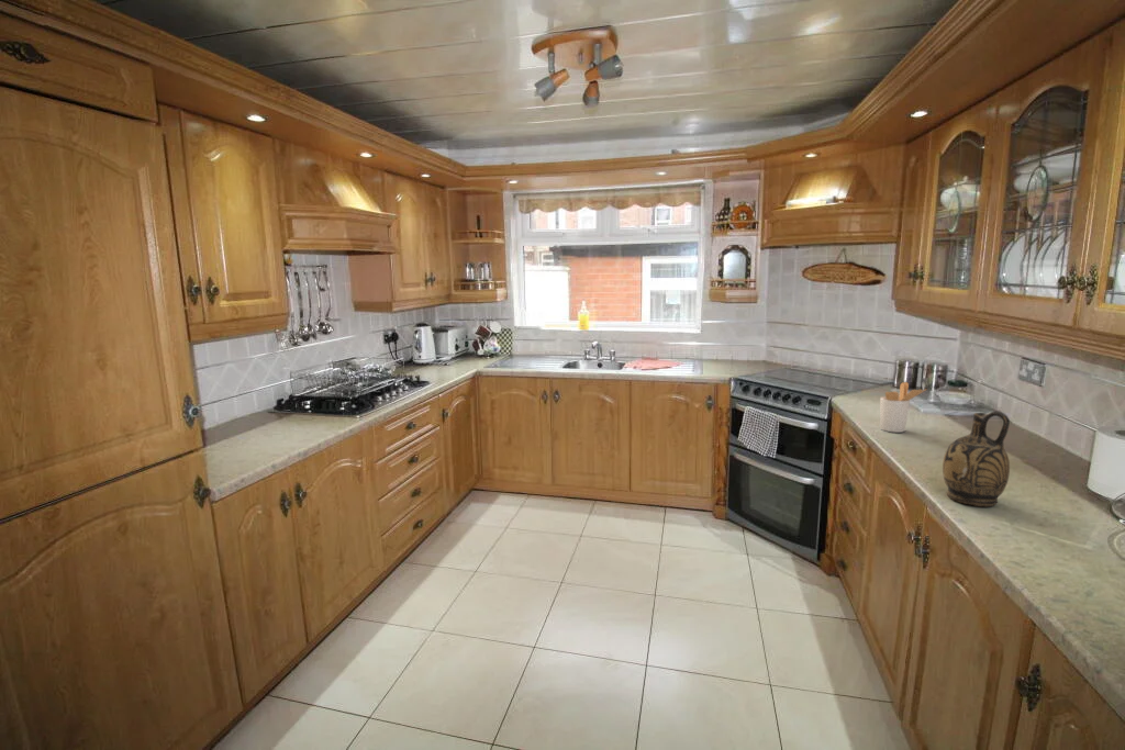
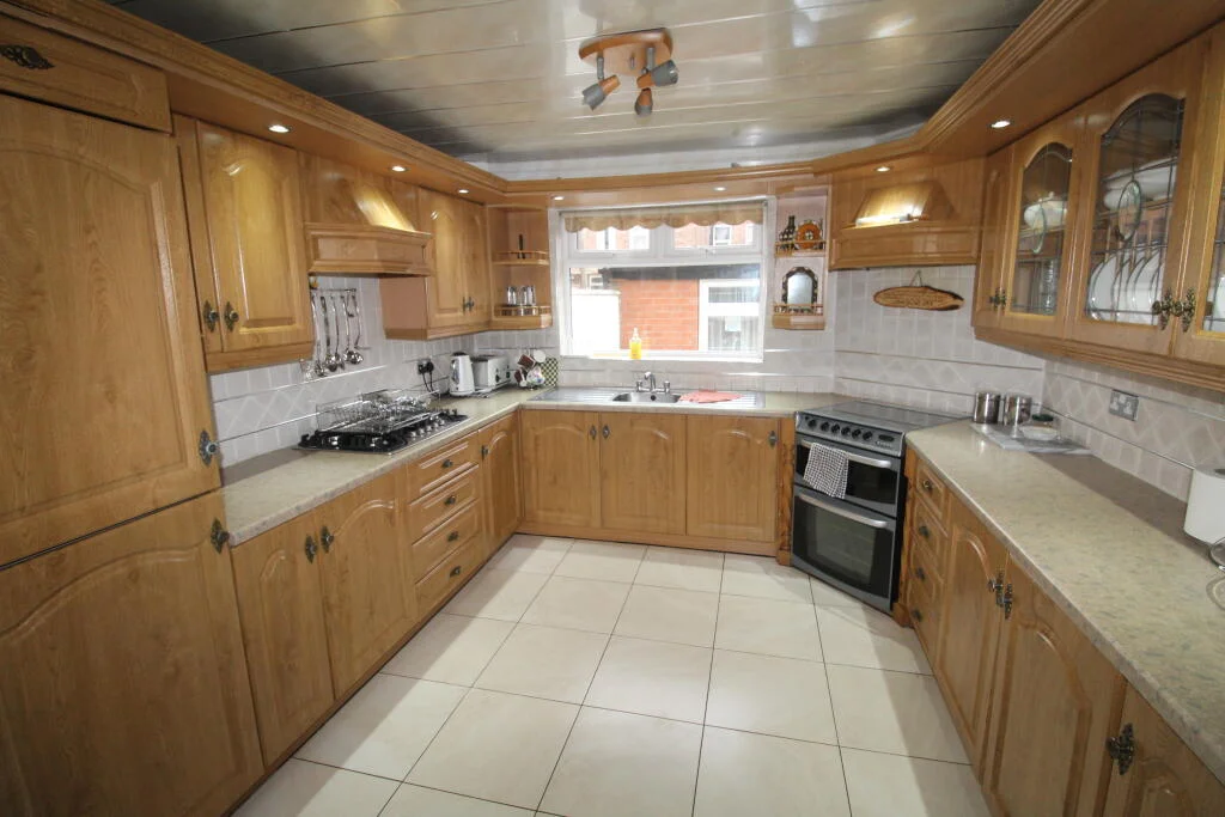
- ceramic jug (976, 455)
- utensil holder (901, 407)
